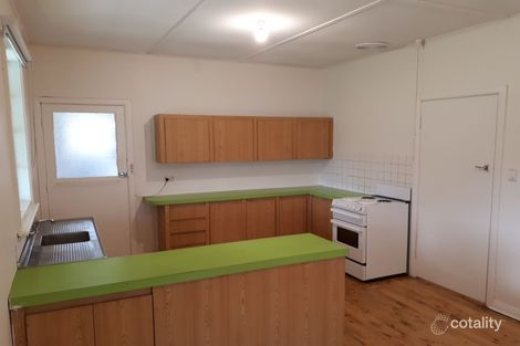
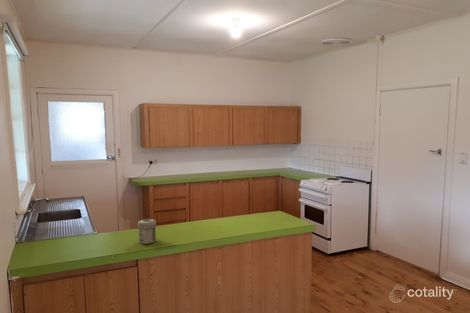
+ jar (147, 231)
